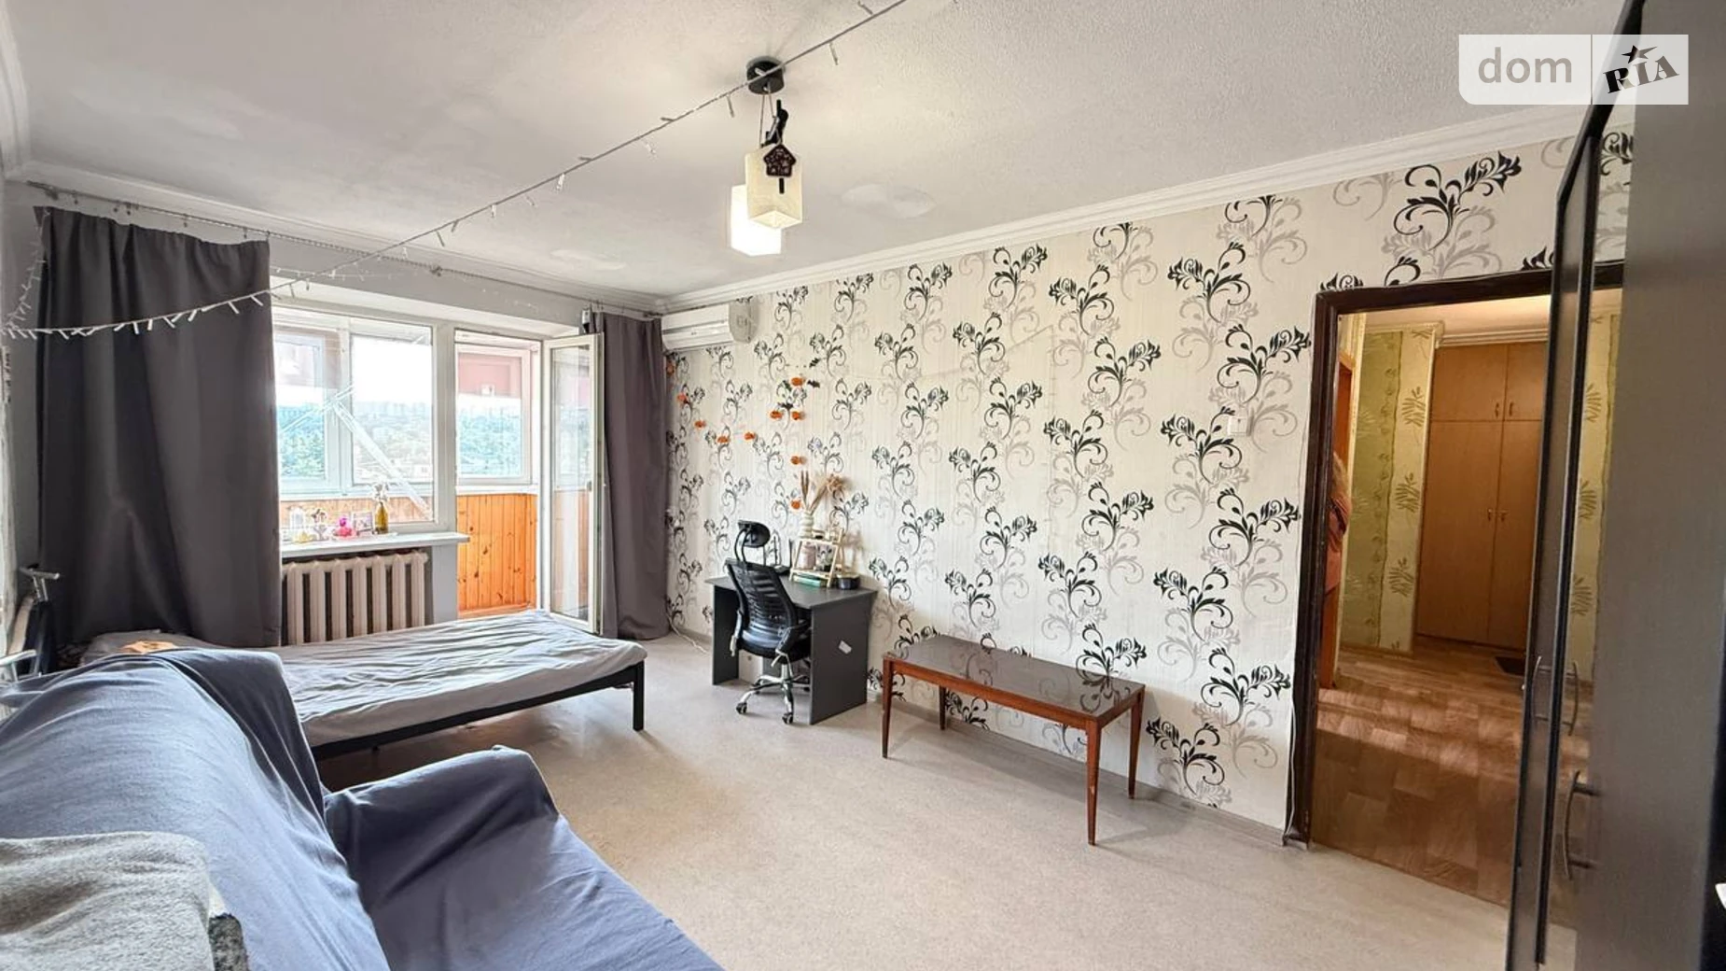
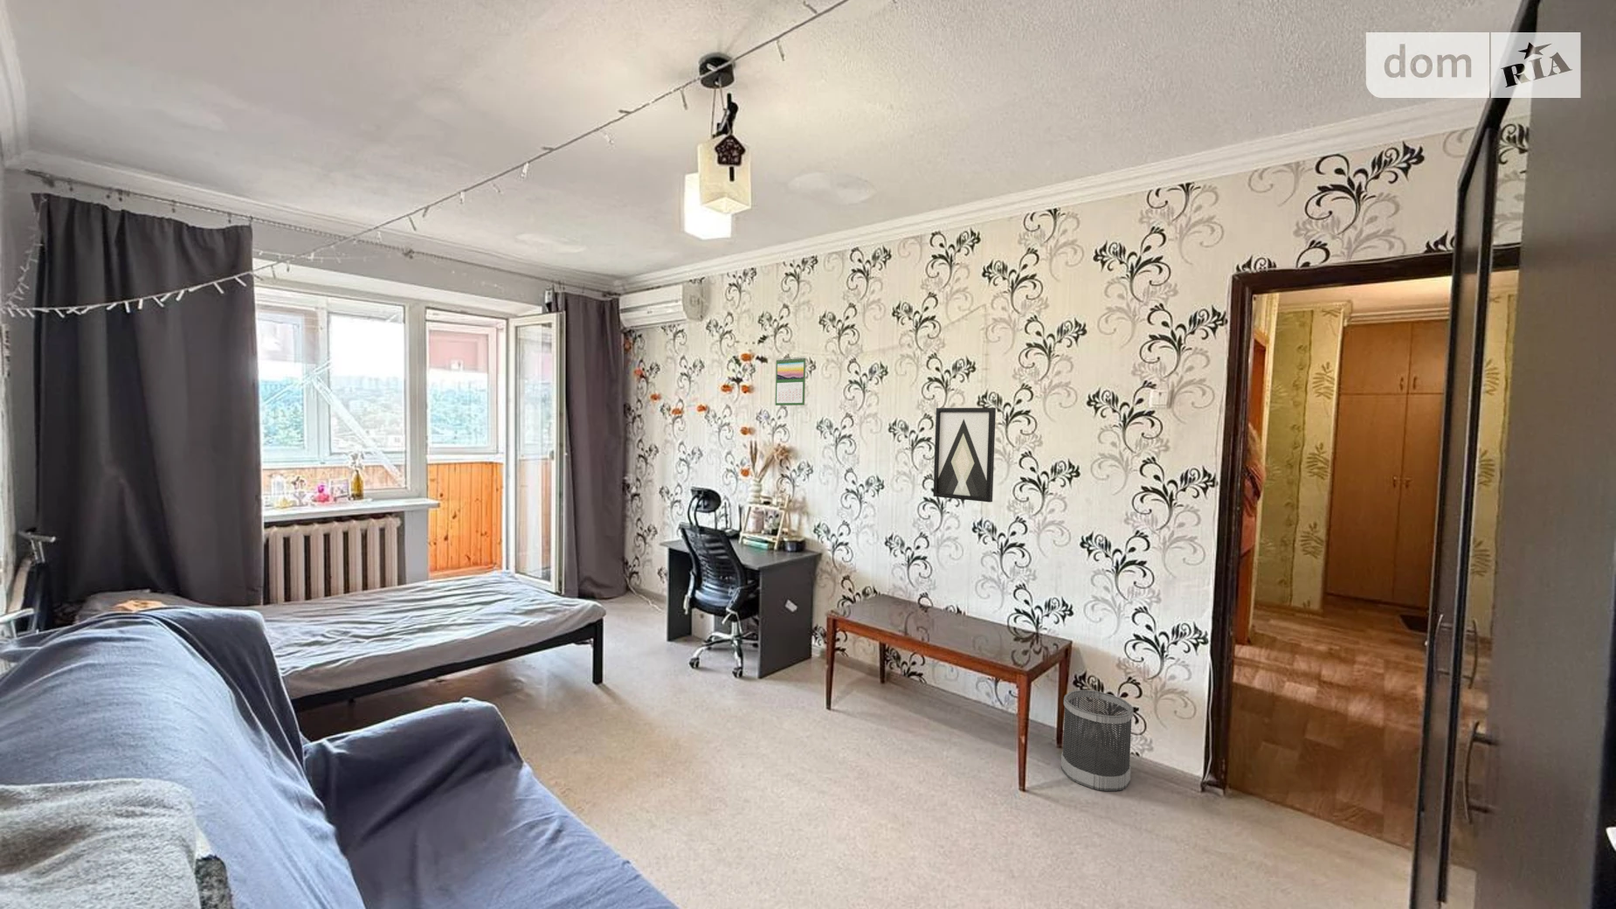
+ wall art (962, 454)
+ wastebasket (1097, 738)
+ calendar (789, 381)
